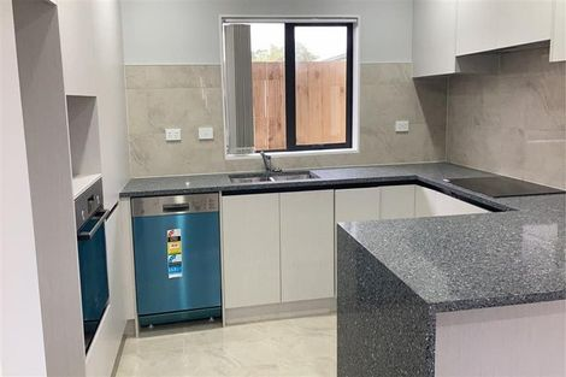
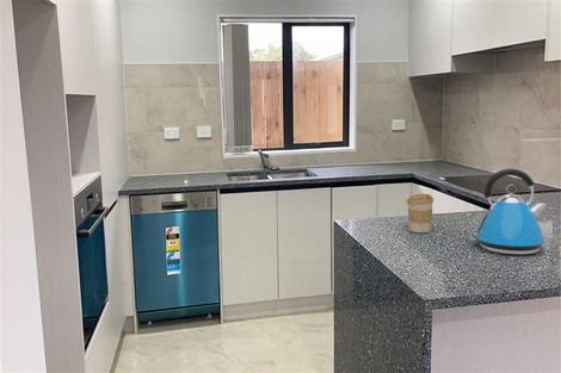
+ kettle (507, 207)
+ coffee cup (419, 212)
